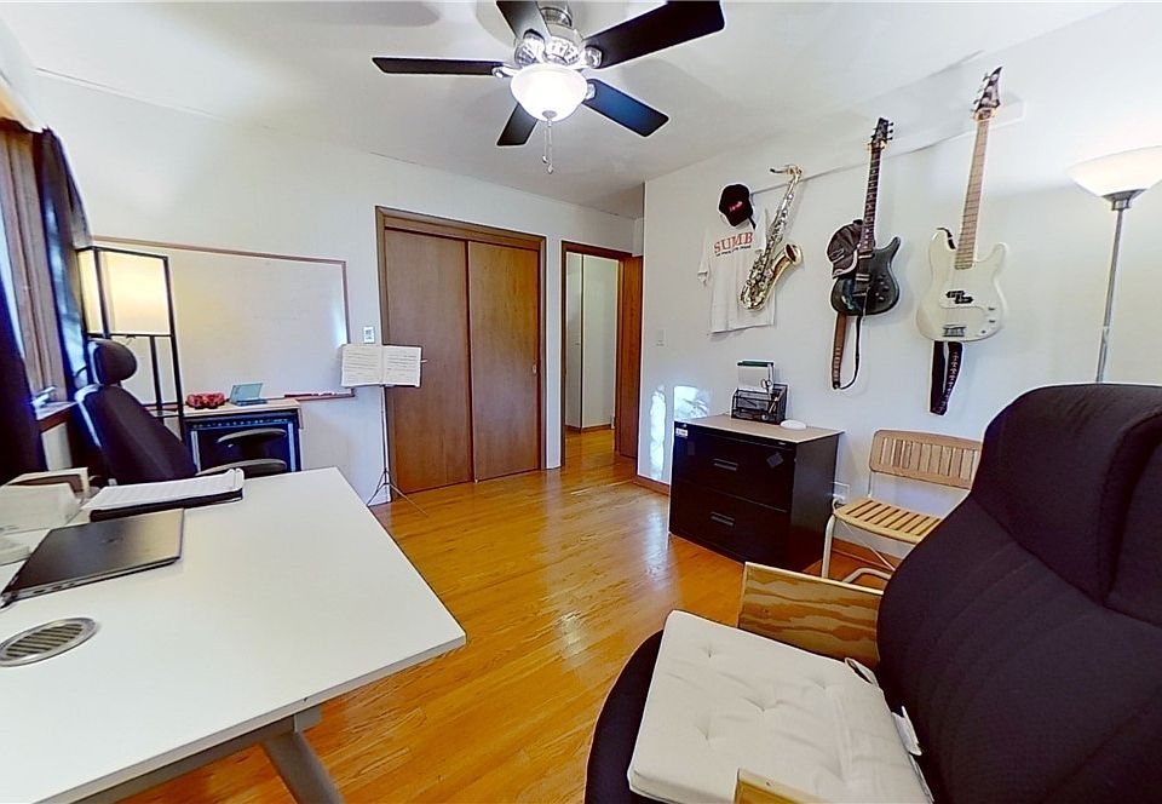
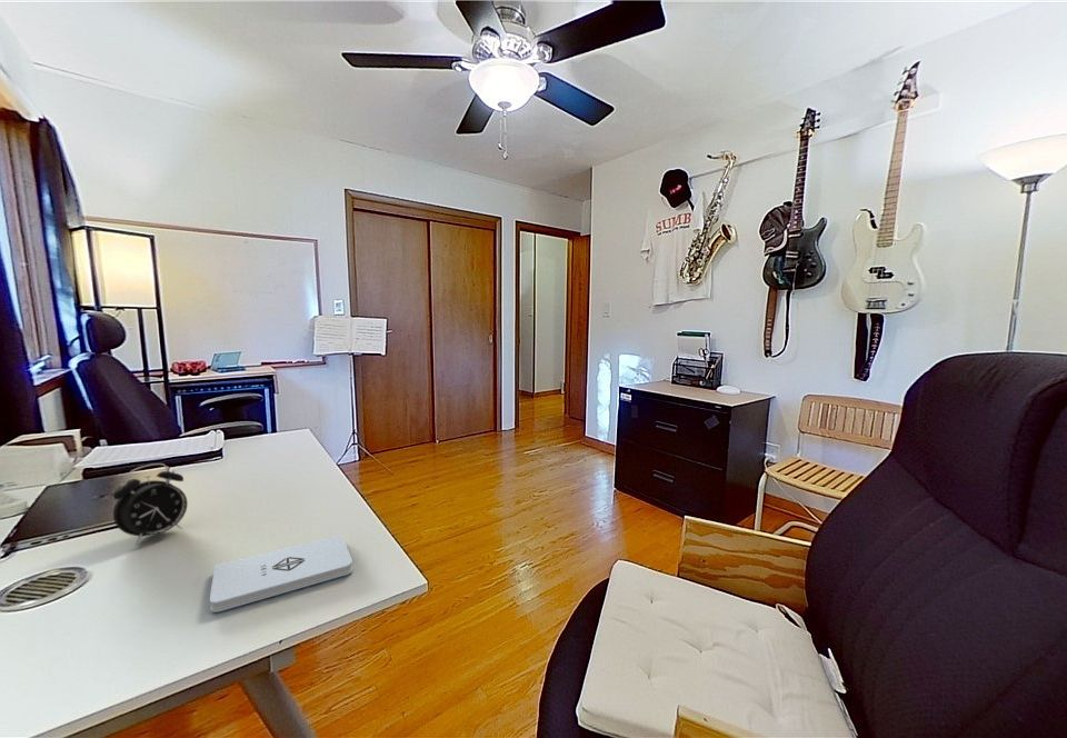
+ notepad (285, 568)
+ alarm clock (152, 500)
